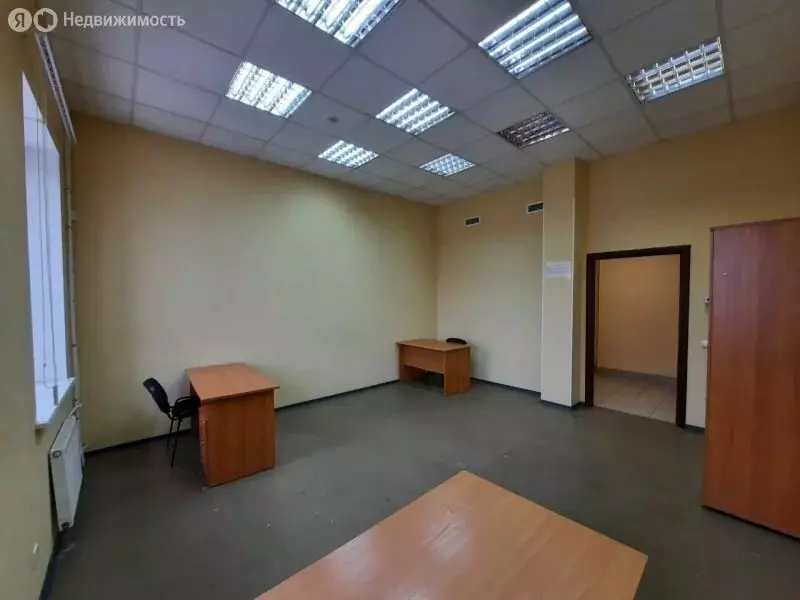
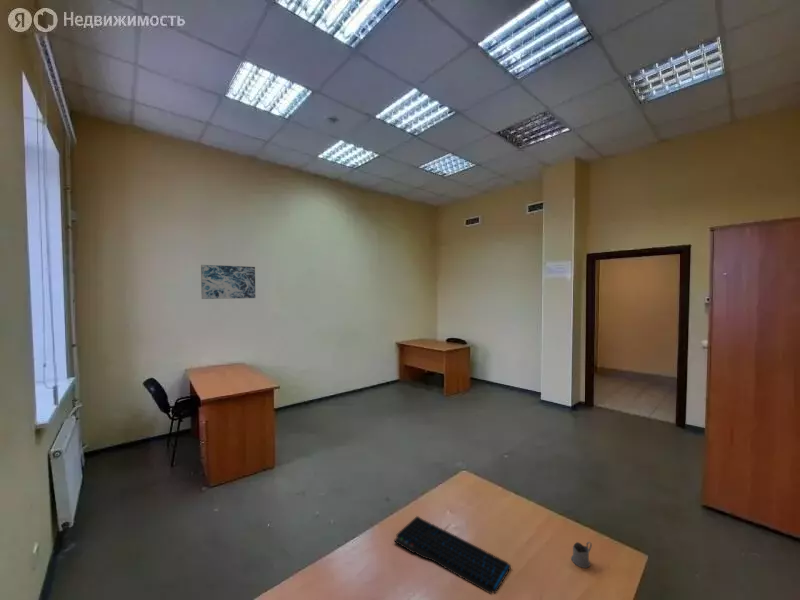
+ keyboard (448, 551)
+ tea glass holder (582, 550)
+ wall art (229, 282)
